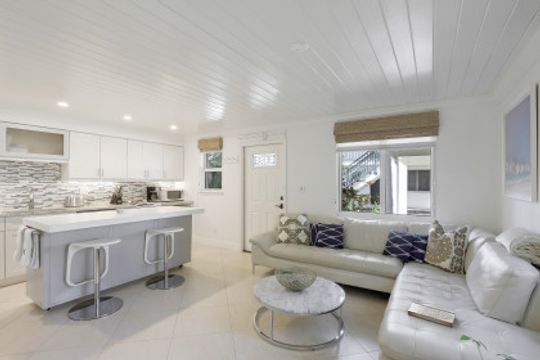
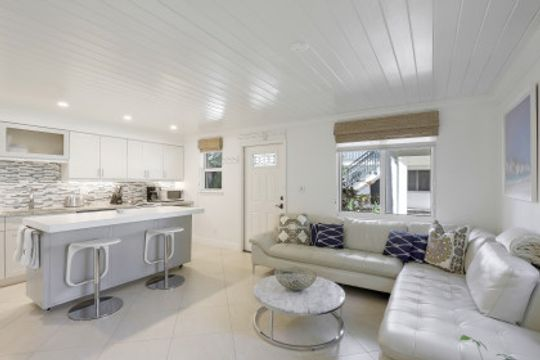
- book (431, 313)
